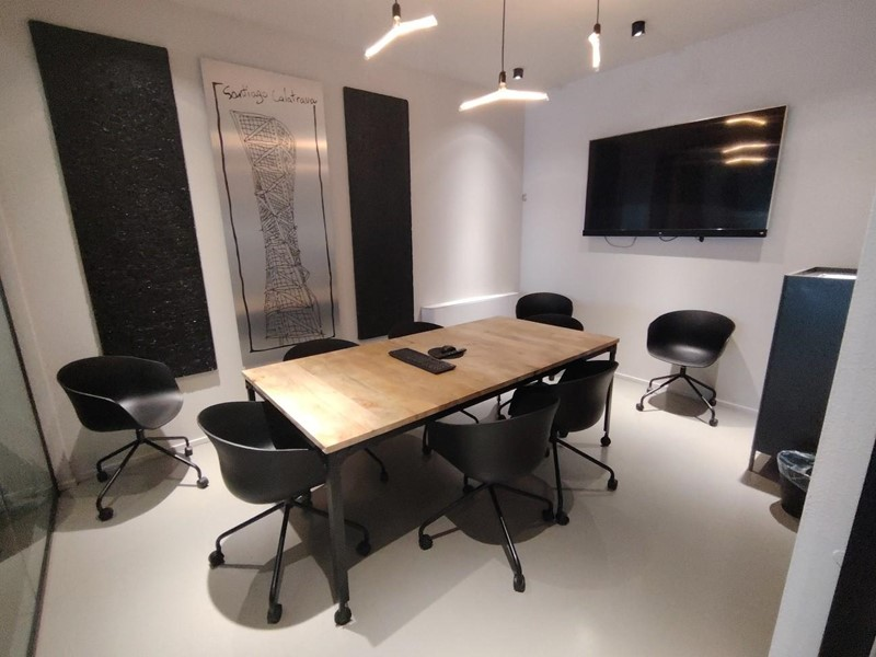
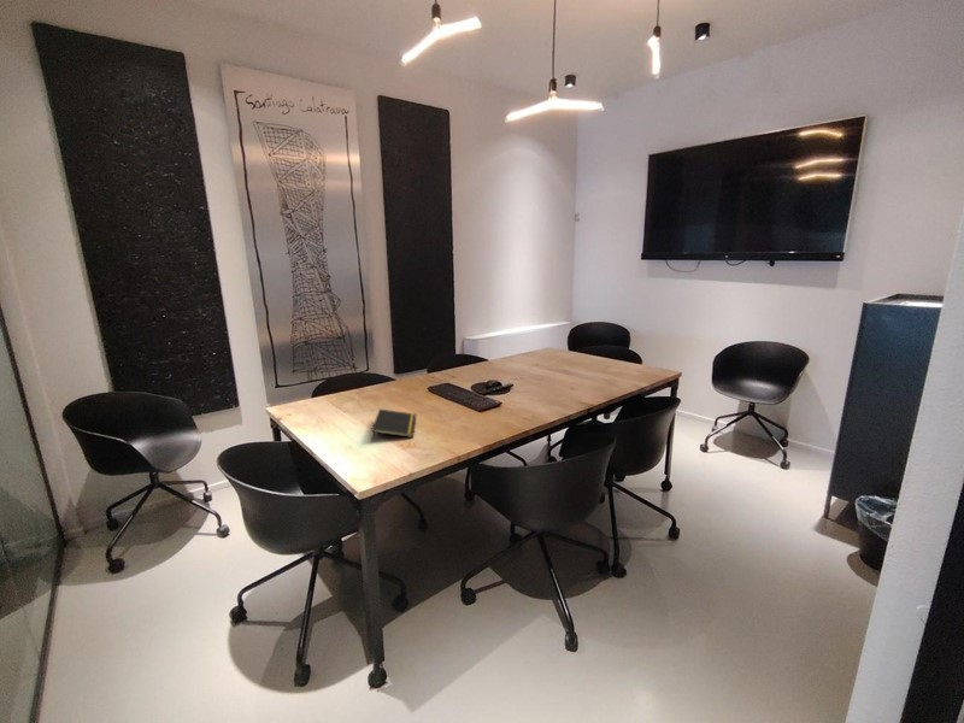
+ notepad (395, 422)
